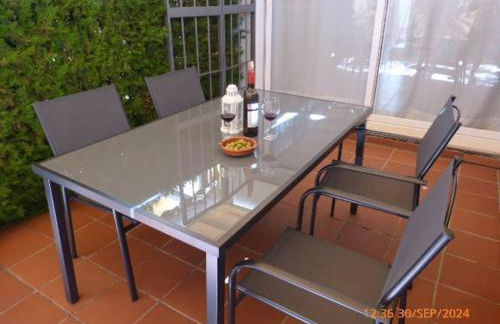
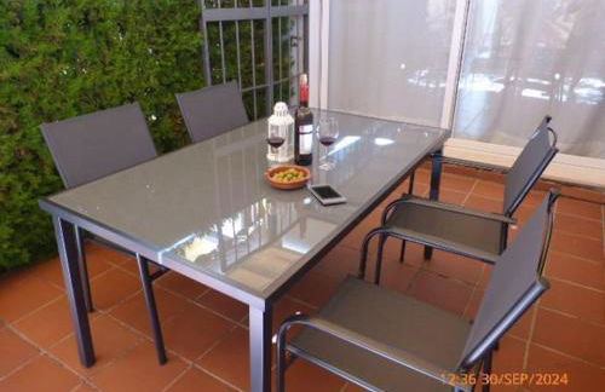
+ cell phone (325, 192)
